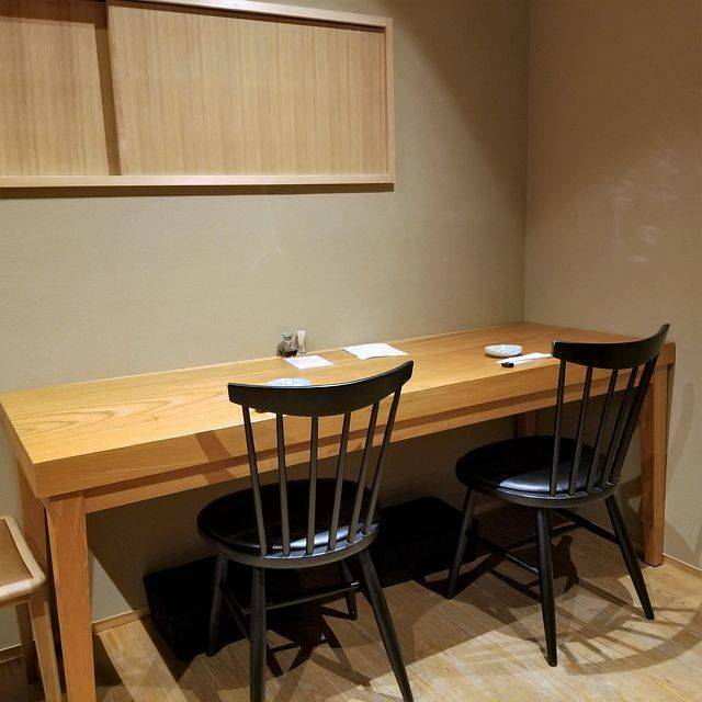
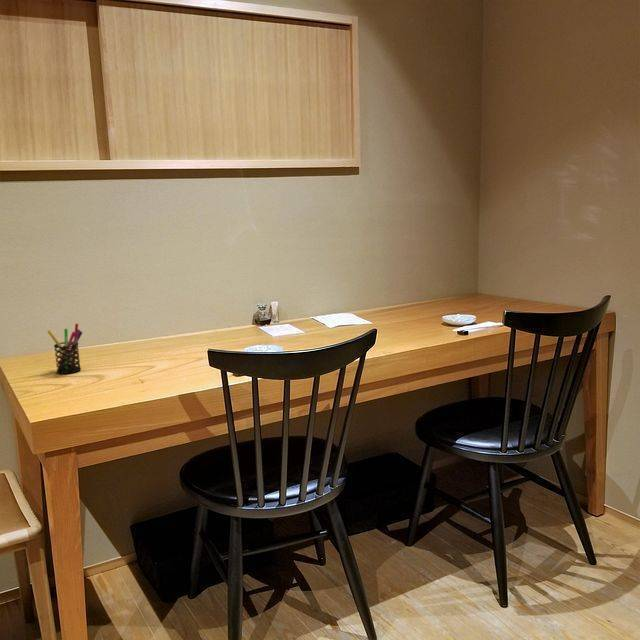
+ pen holder (68, 347)
